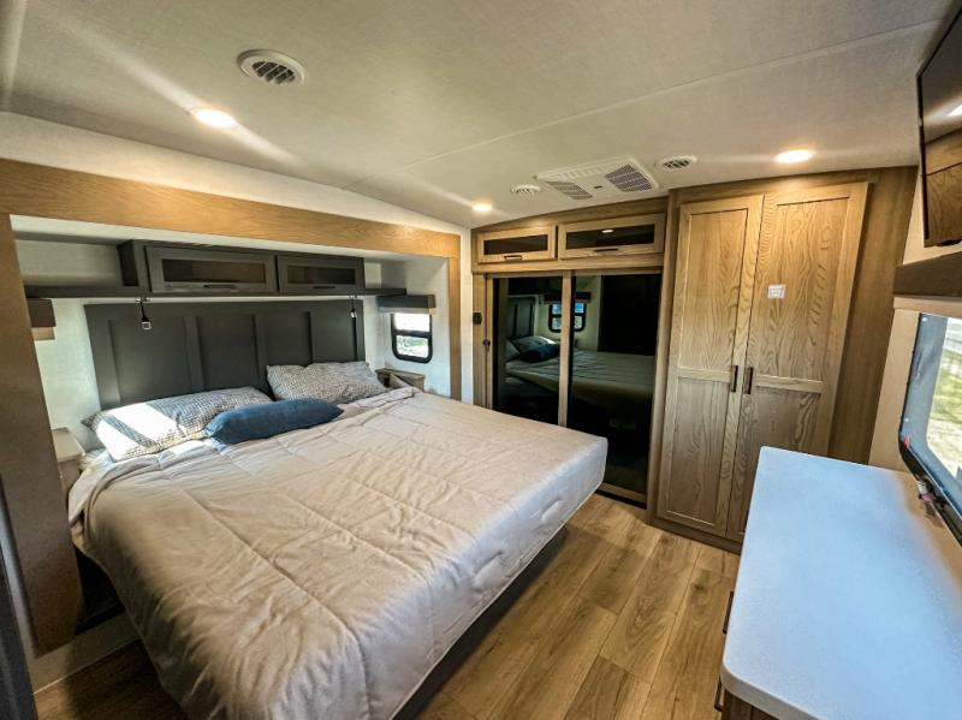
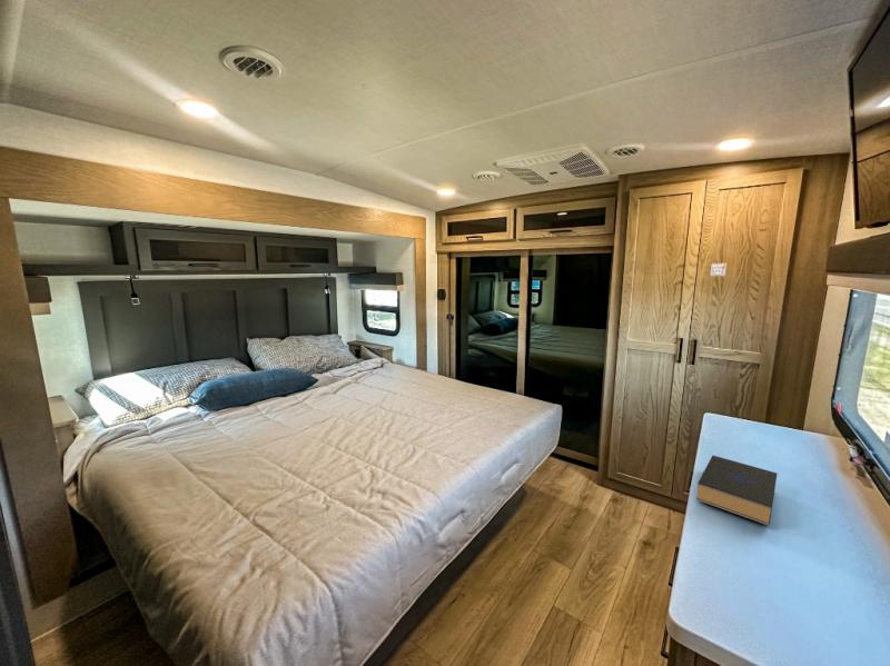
+ book (736, 487)
